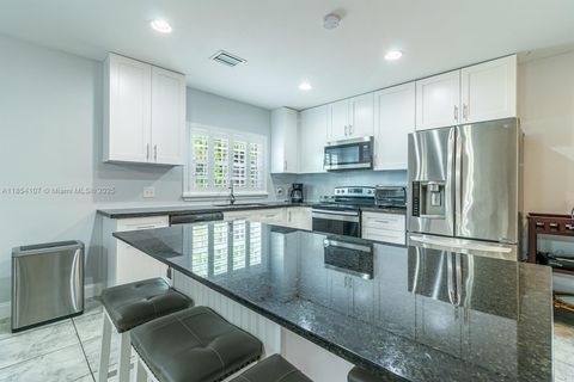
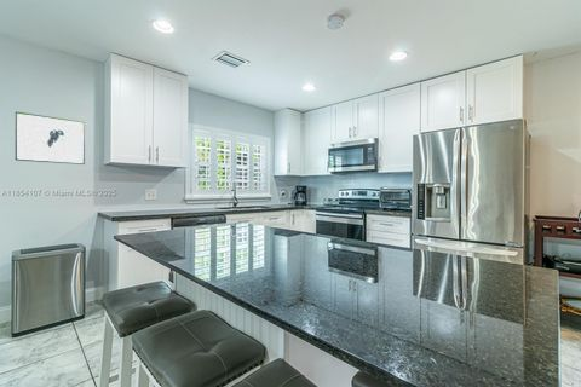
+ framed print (52, 139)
